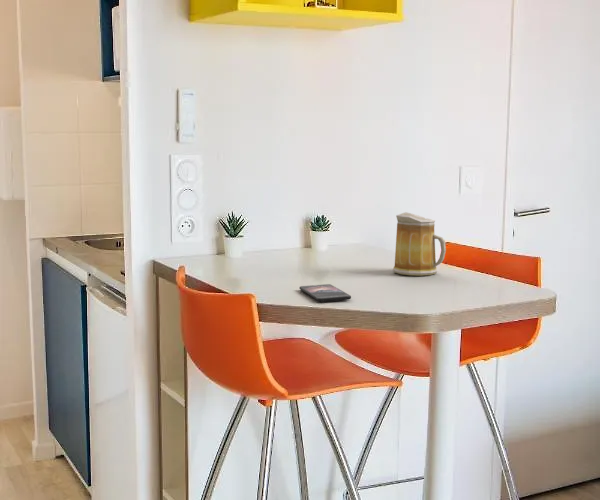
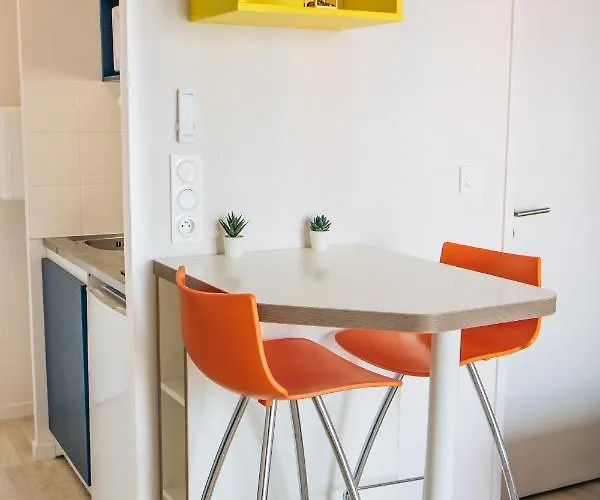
- smartphone (324, 292)
- mug (419, 242)
